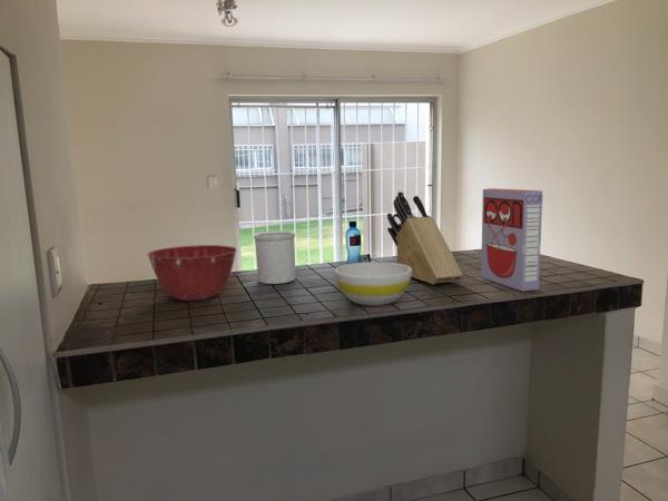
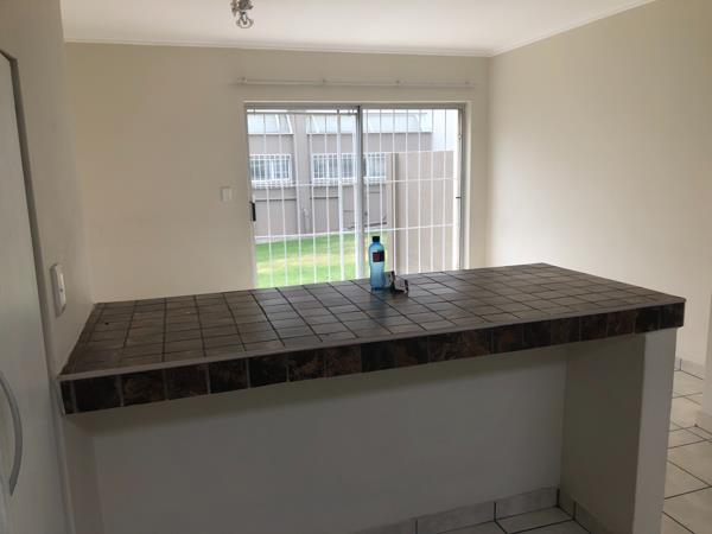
- utensil holder (275, 256)
- knife block (421, 234)
- bowl (373, 284)
- cereal box (509, 236)
- mixing bowl (194, 273)
